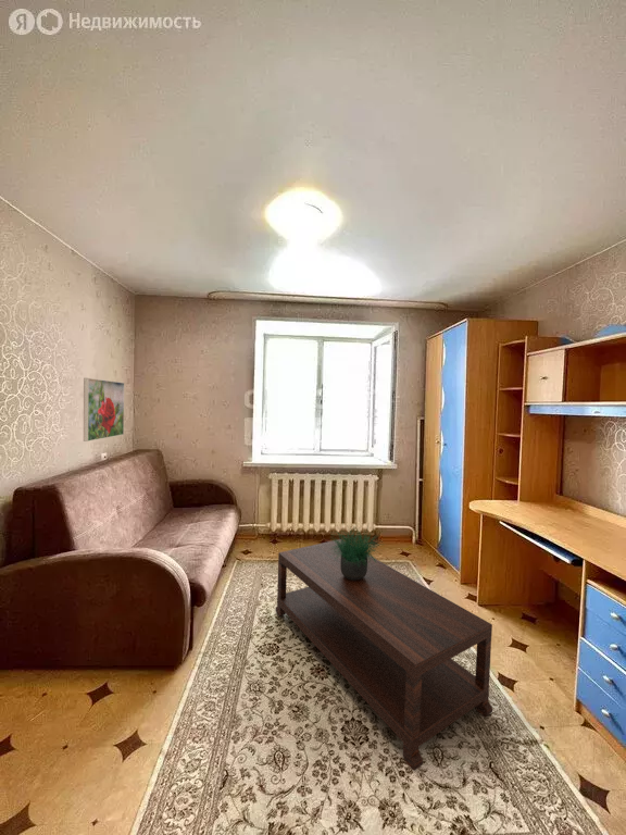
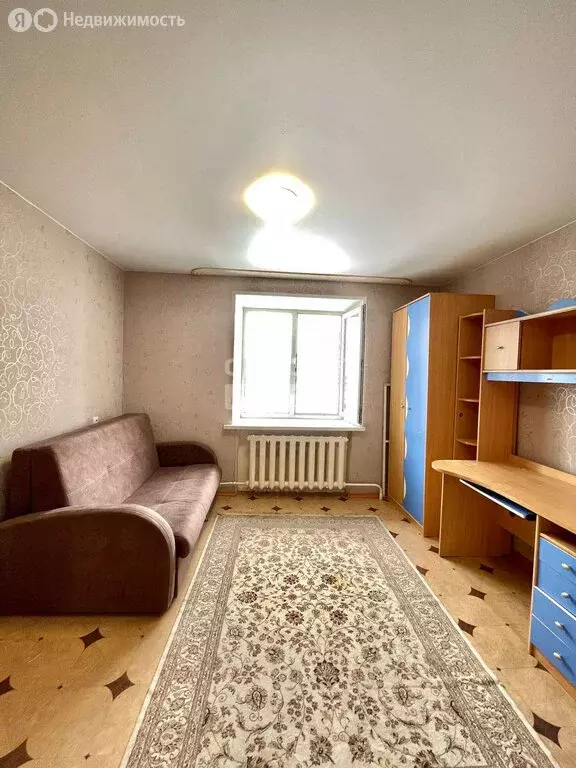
- potted plant (353, 546)
- coffee table (364, 618)
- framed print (105, 409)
